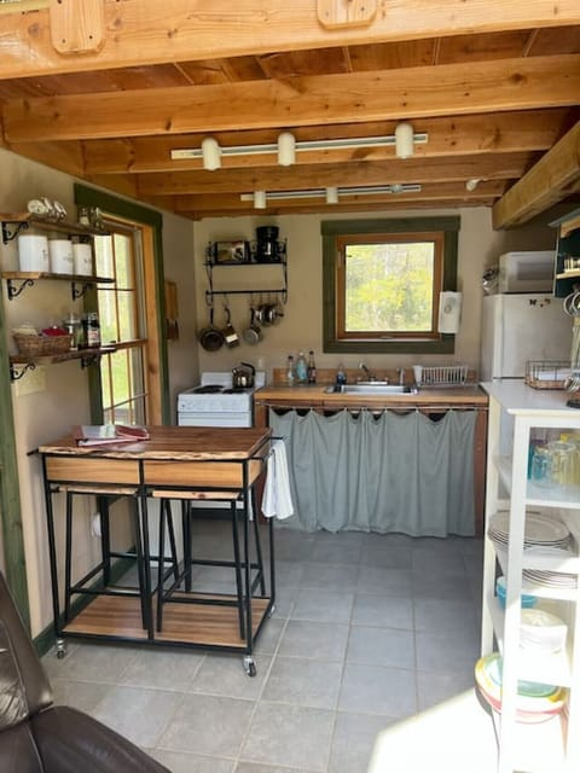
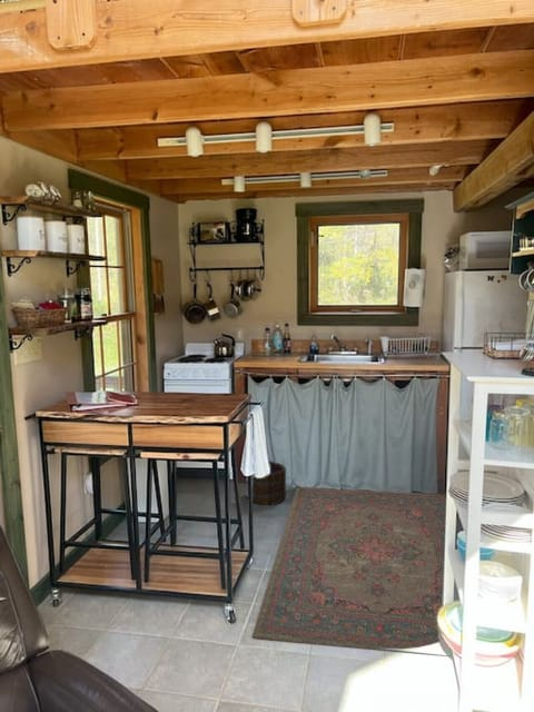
+ bucket (266, 476)
+ rug (375, 548)
